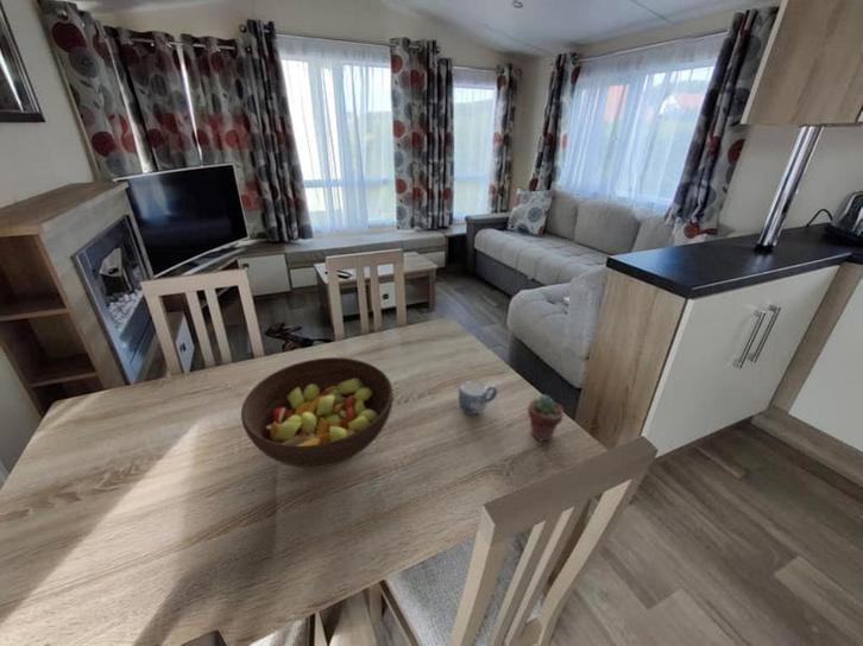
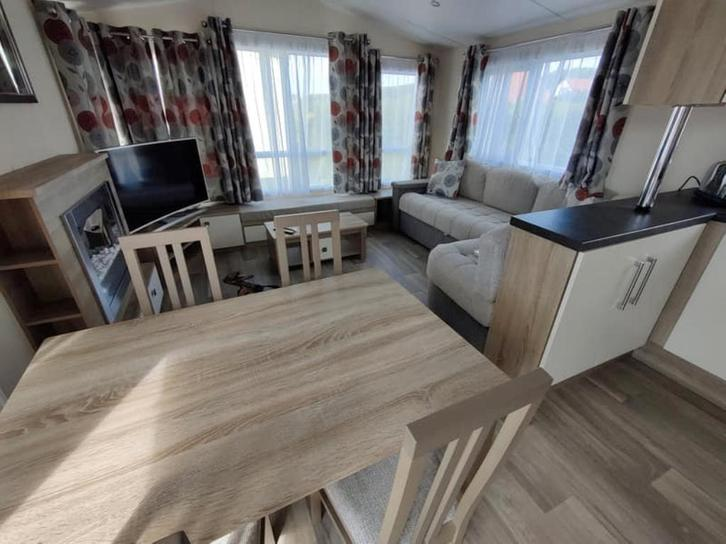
- fruit bowl (323, 420)
- potted succulent (544, 416)
- mug (478, 398)
